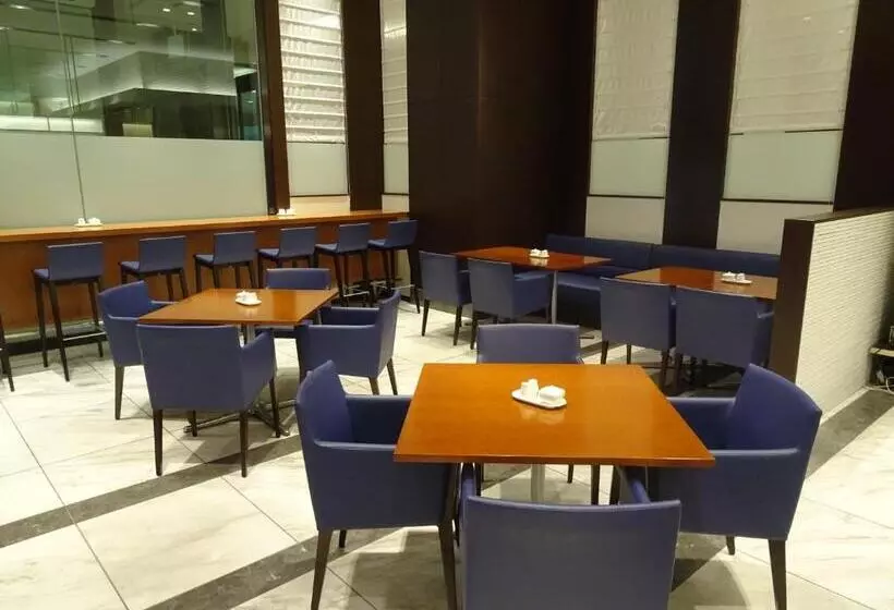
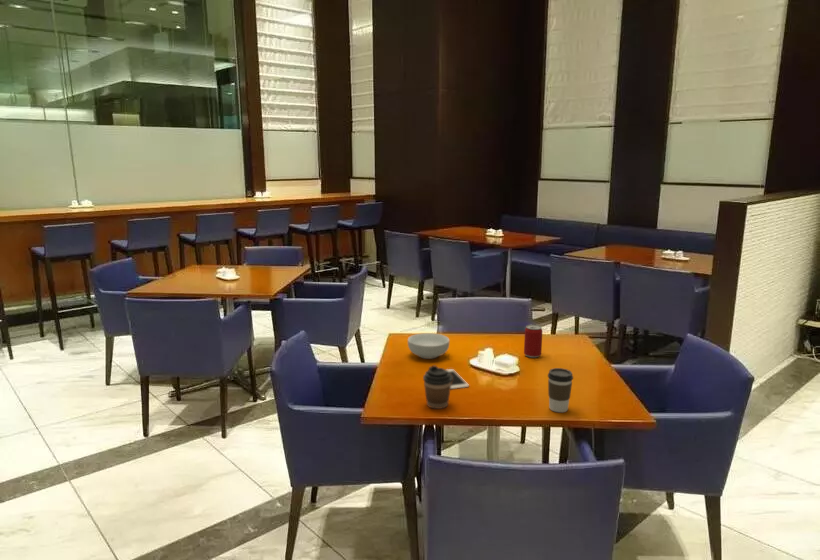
+ cell phone (452, 378)
+ coffee cup (559, 390)
+ cereal bowl (428, 347)
+ coffee cup (437, 386)
+ beer can (533, 341)
